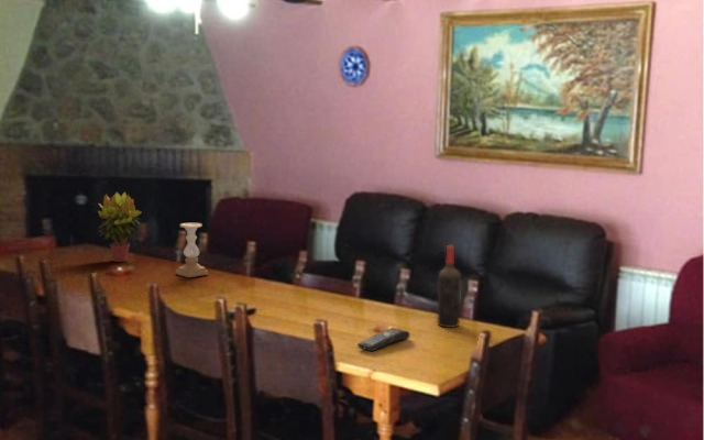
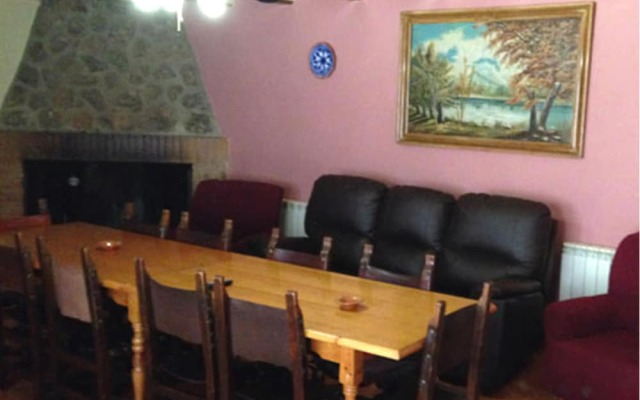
- wine bottle (449, 285)
- potted plant (120, 226)
- remote control (384, 339)
- candle holder (191, 249)
